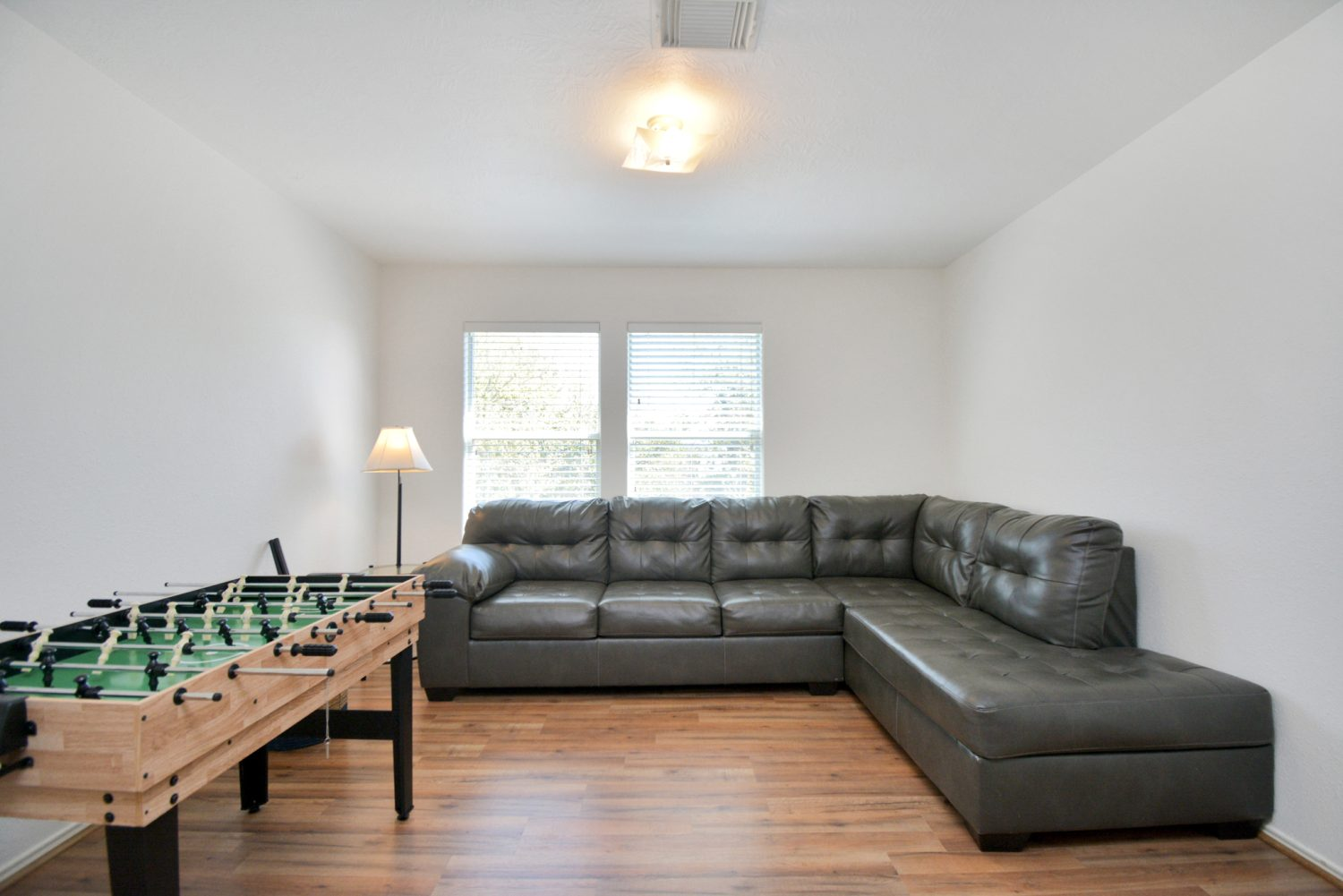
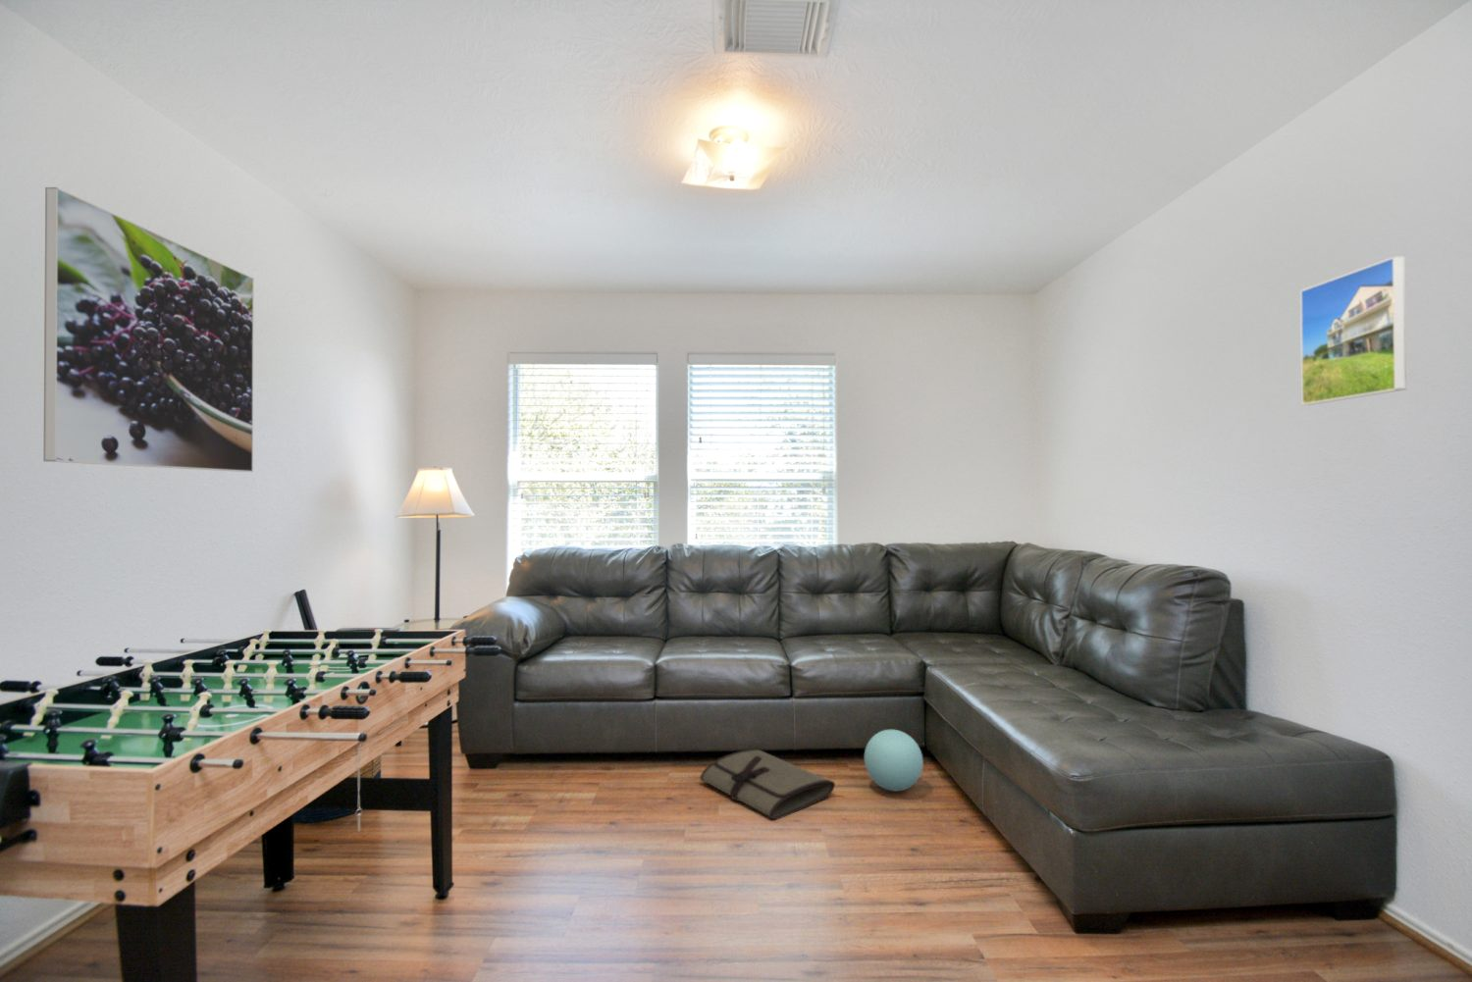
+ tool roll (765, 772)
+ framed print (1348, 335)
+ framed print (167, 353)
+ ball (893, 760)
